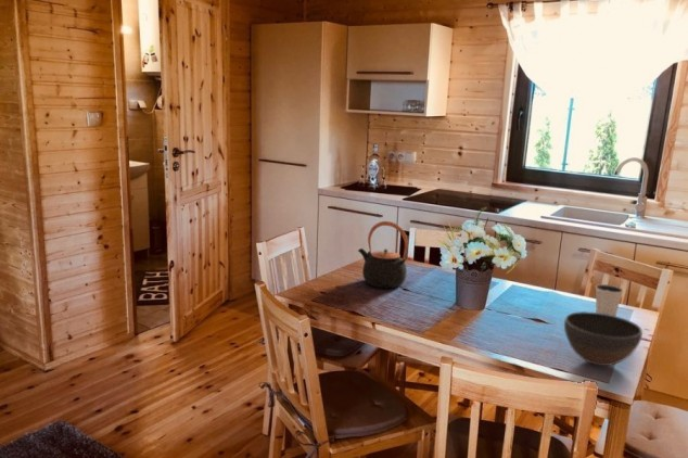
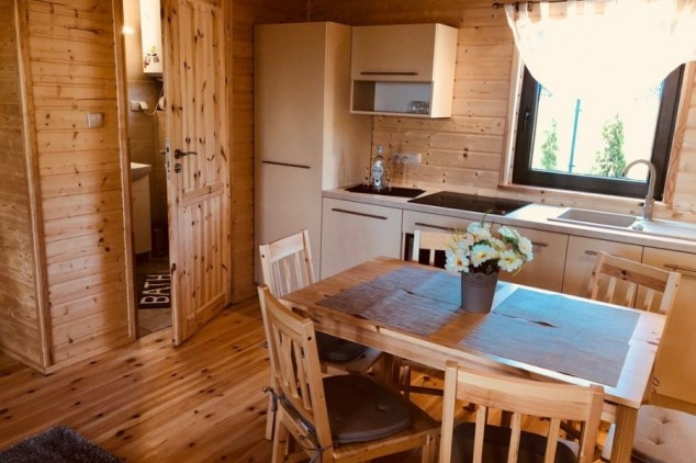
- bowl (600, 343)
- dixie cup (607, 303)
- teapot (382, 252)
